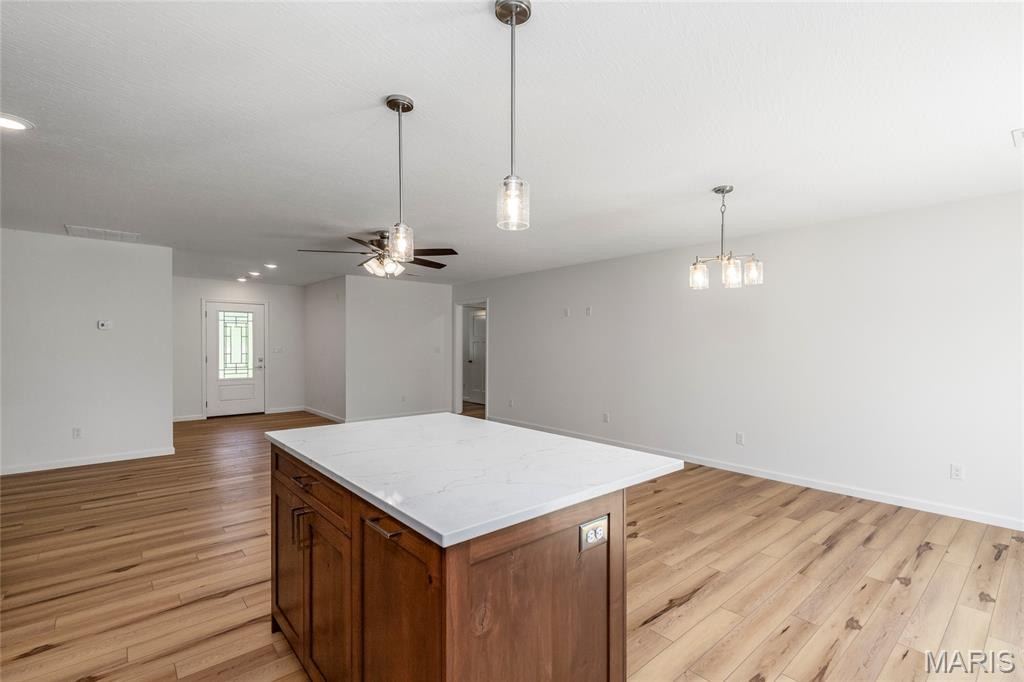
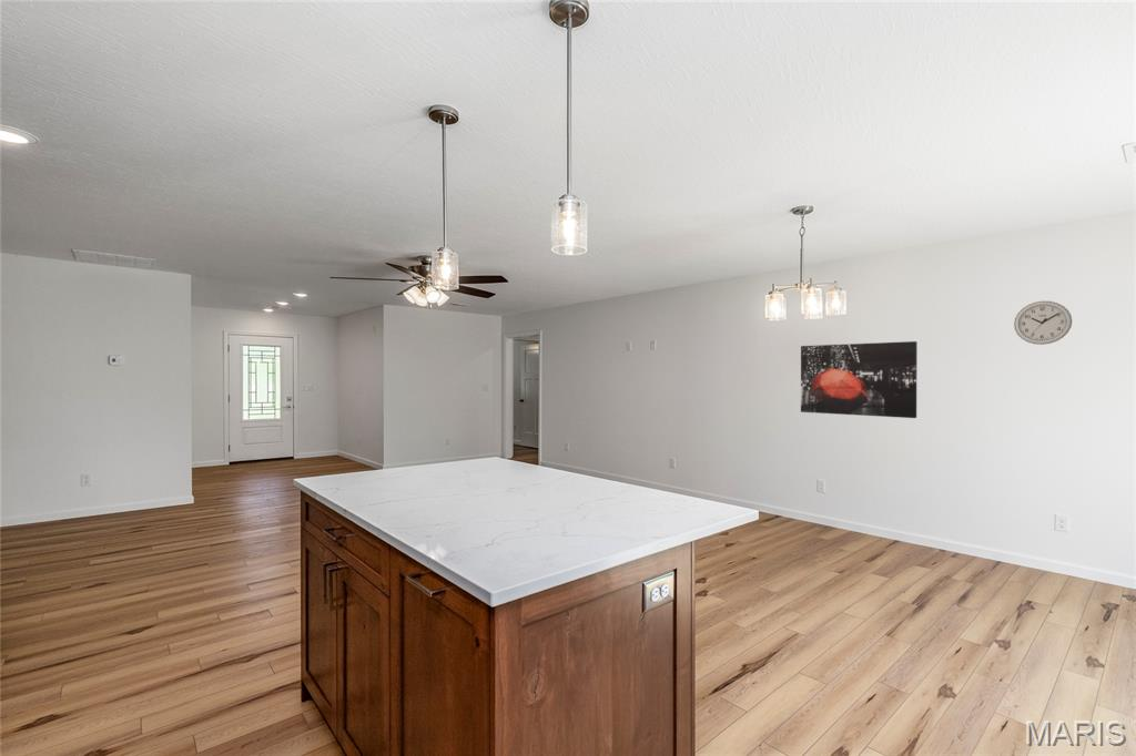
+ wall art (854, 379)
+ wall clock (1042, 323)
